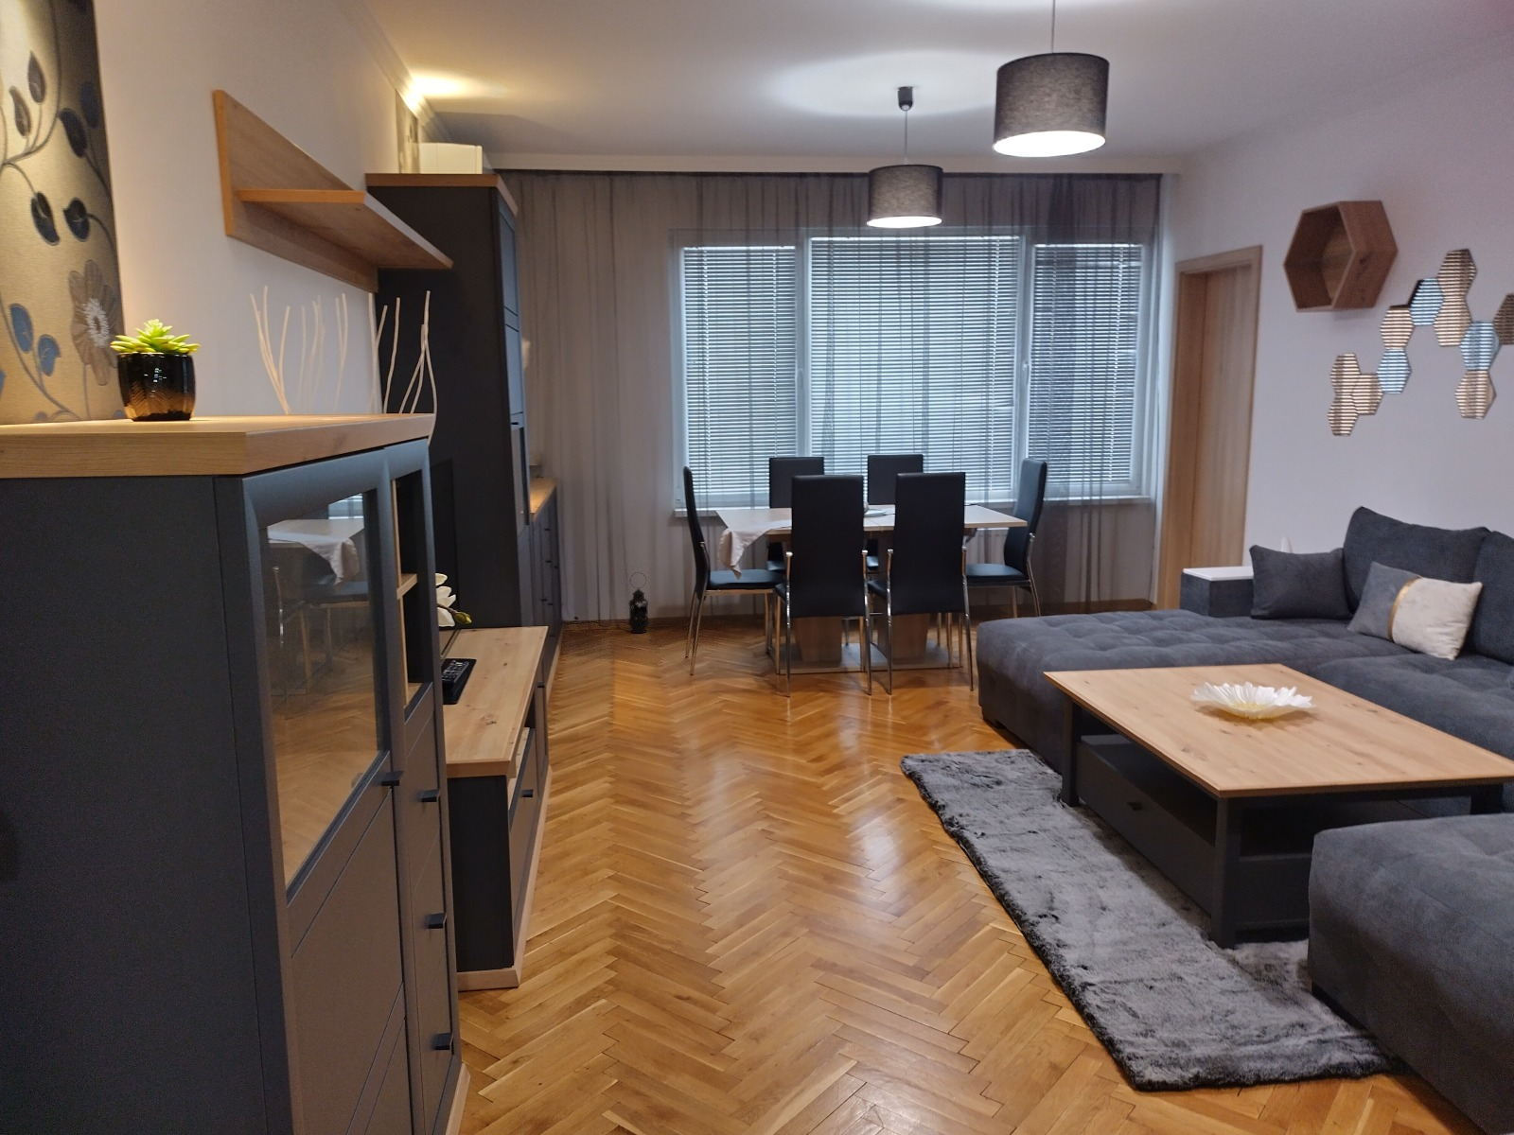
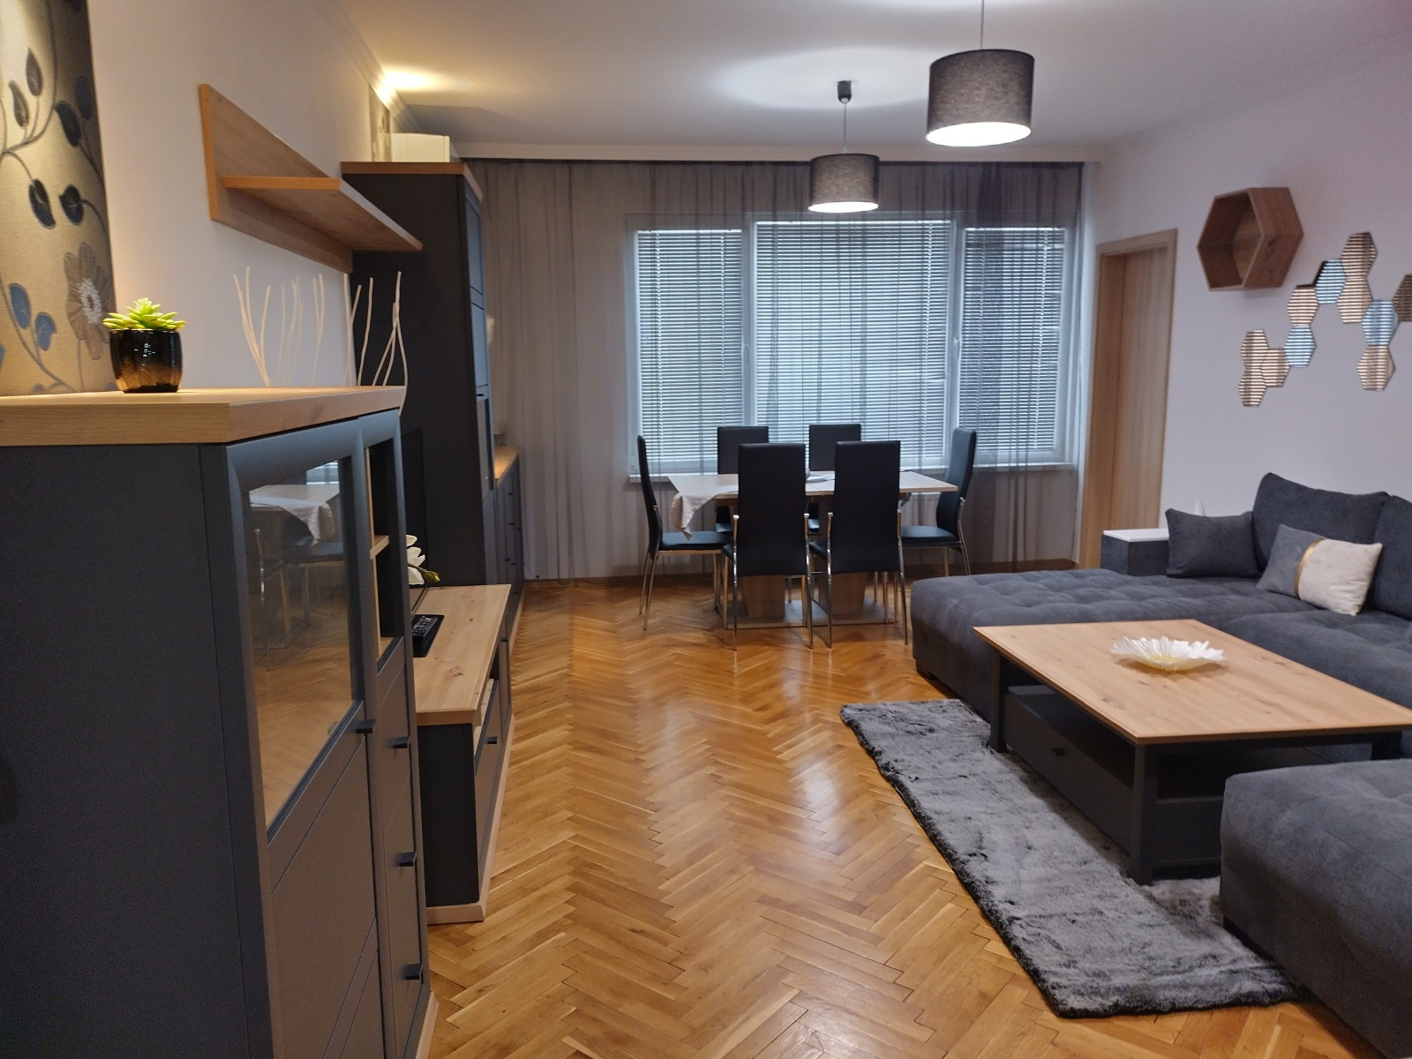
- lantern (638, 602)
